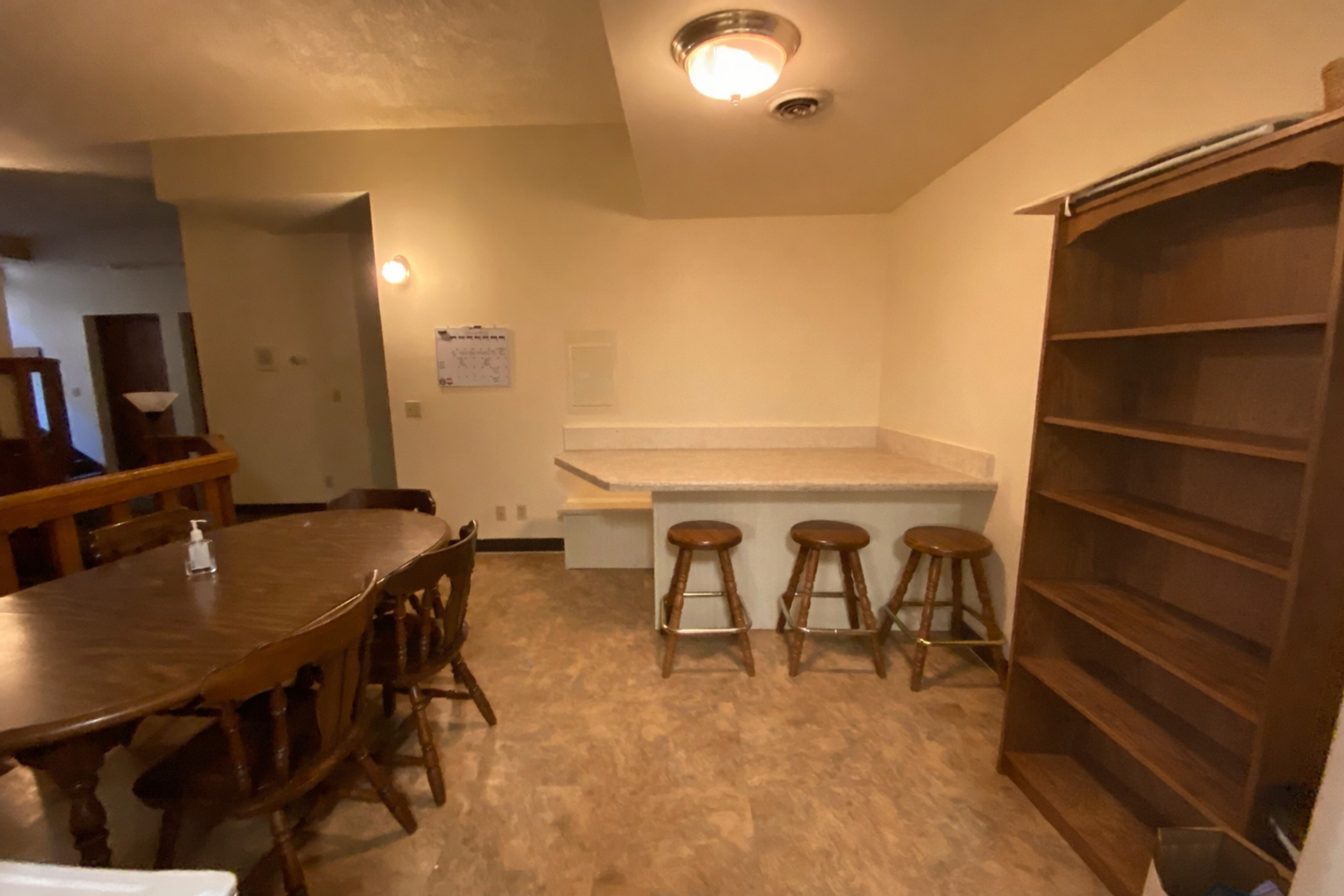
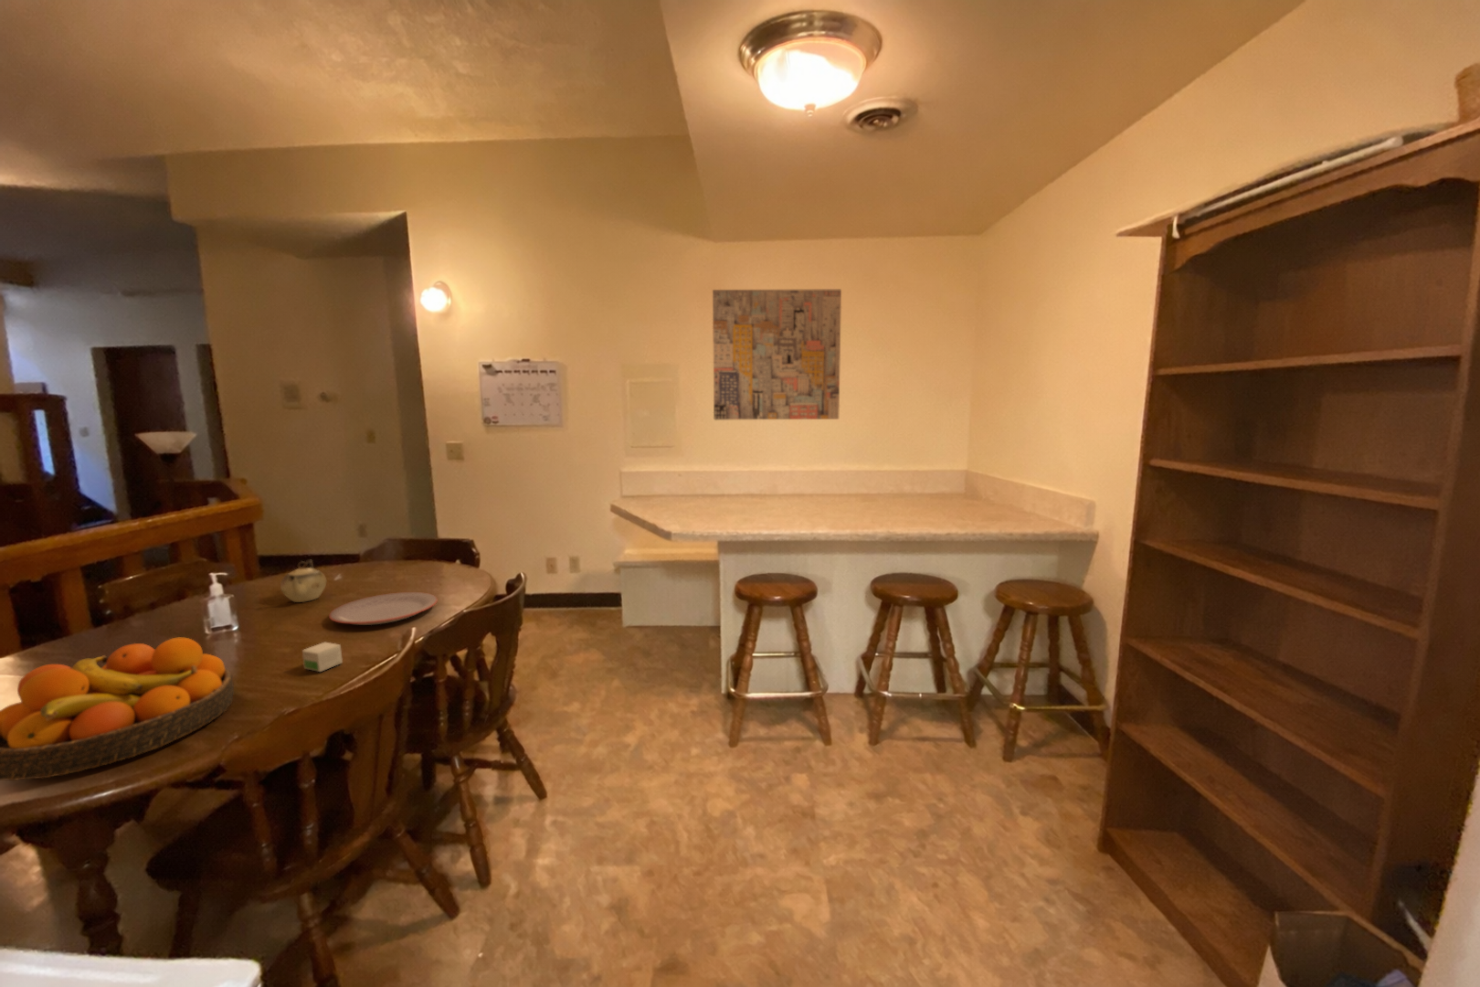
+ small box (323, 657)
+ teapot (303, 581)
+ plate (385, 609)
+ fruit bowl (111, 690)
+ wall art (775, 356)
